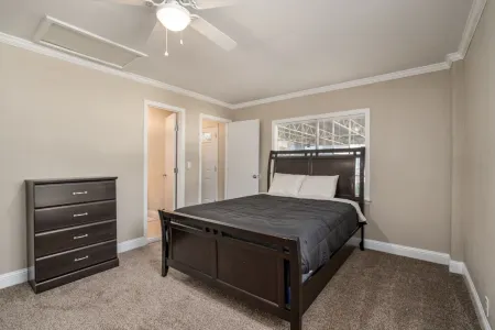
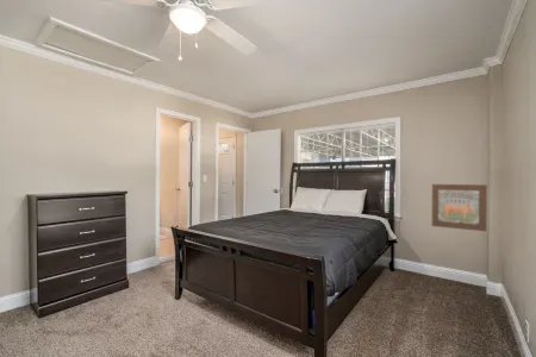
+ wall art (457, 206)
